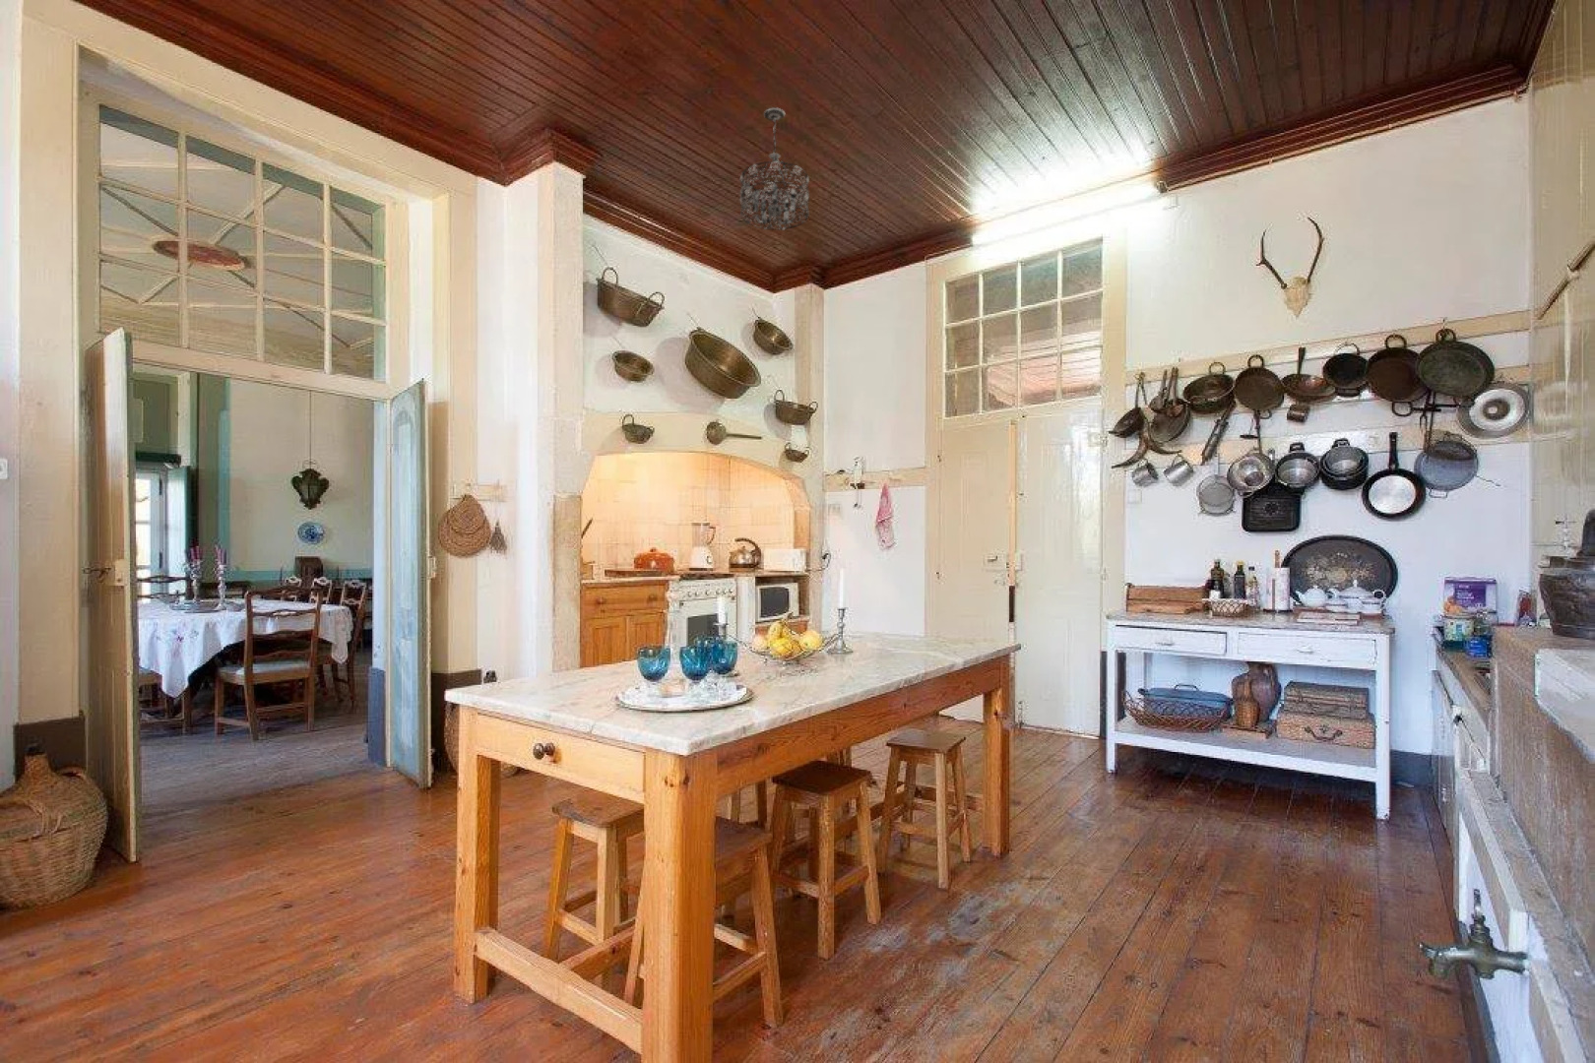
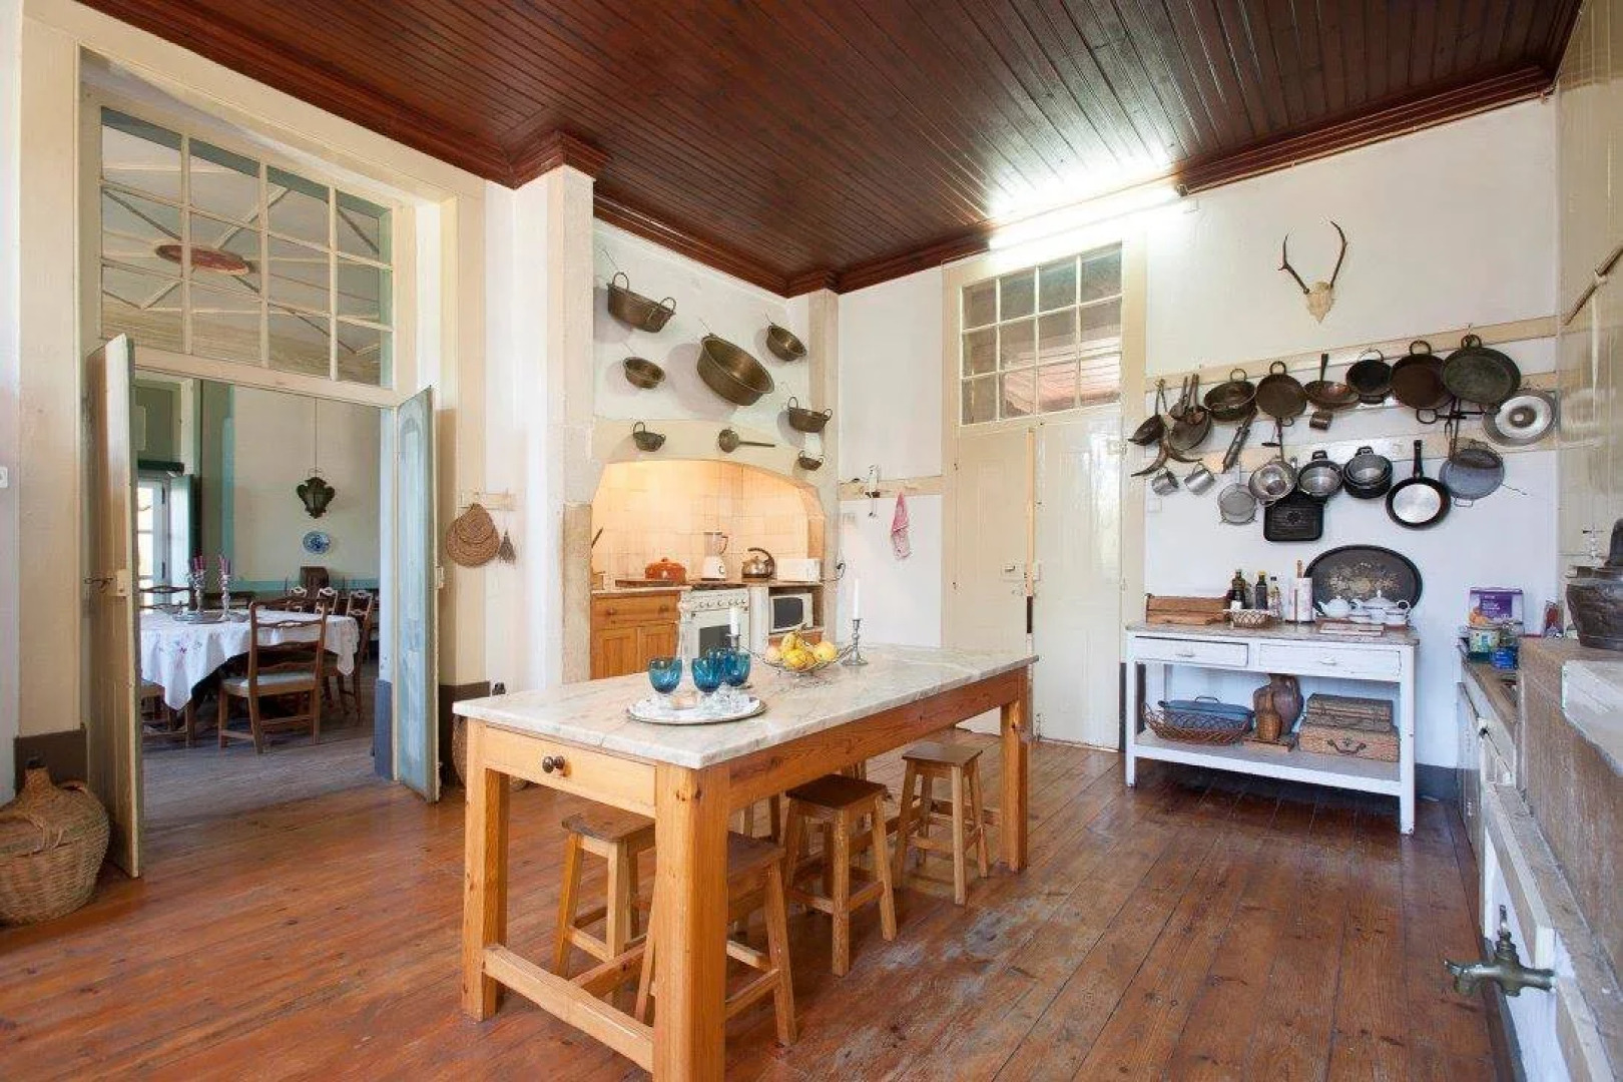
- chandelier (774, 170)
